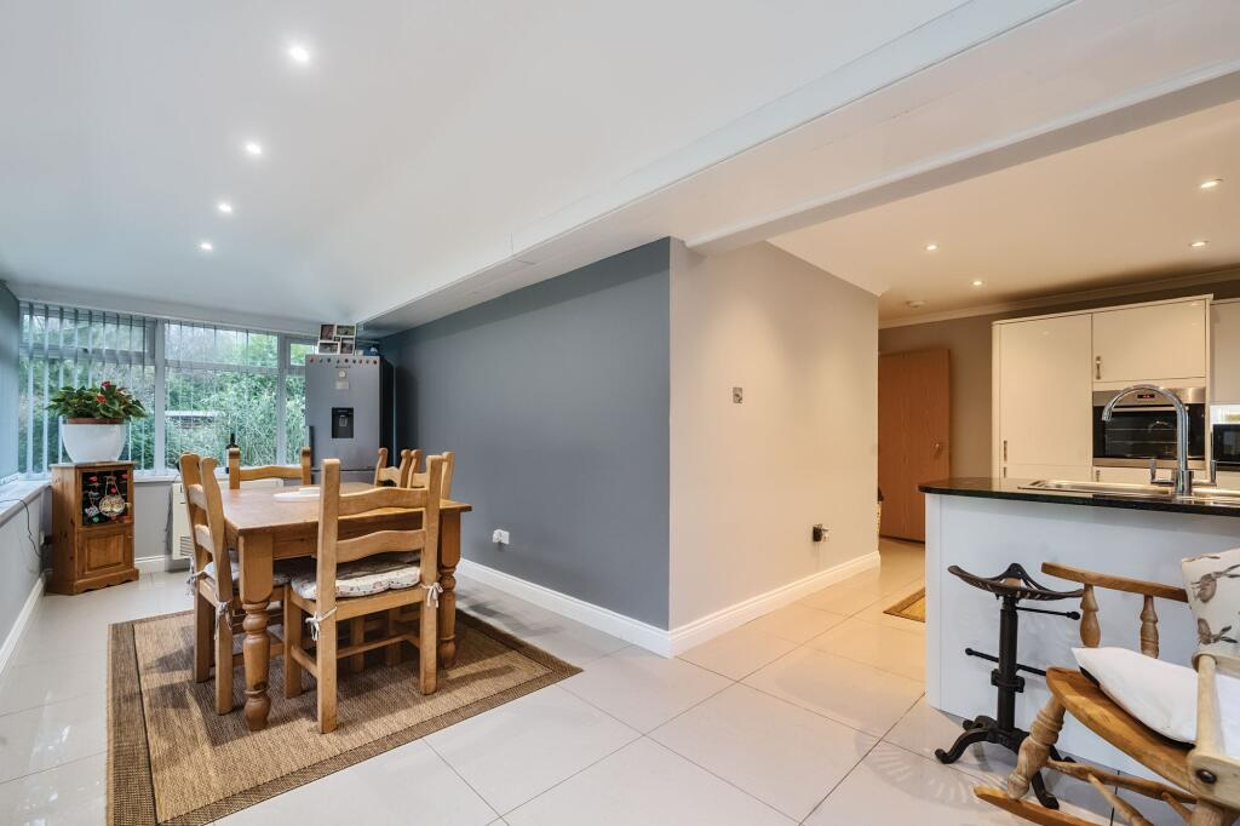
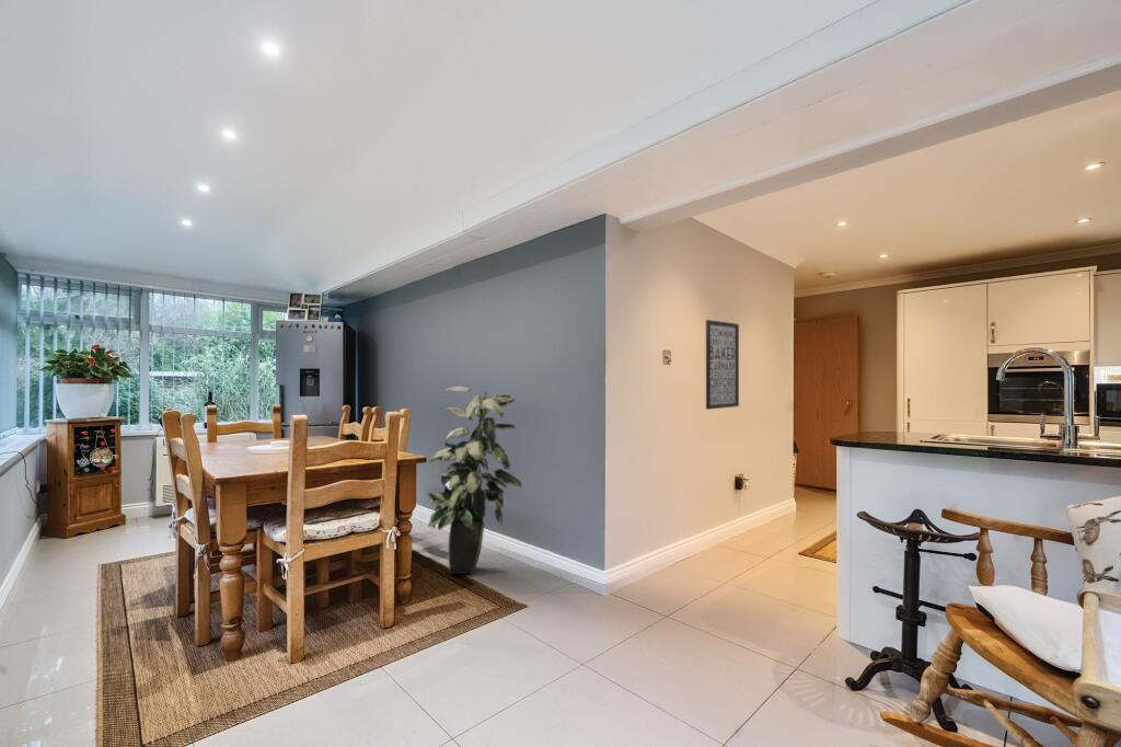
+ wall art (723, 365)
+ indoor plant (470, 476)
